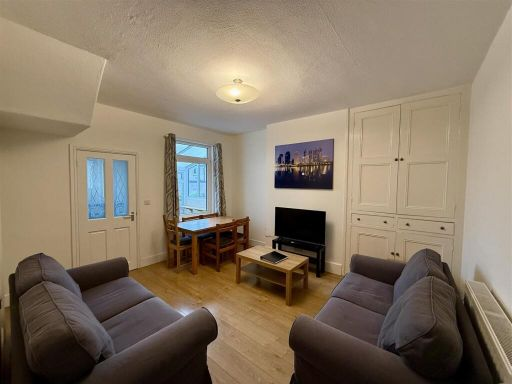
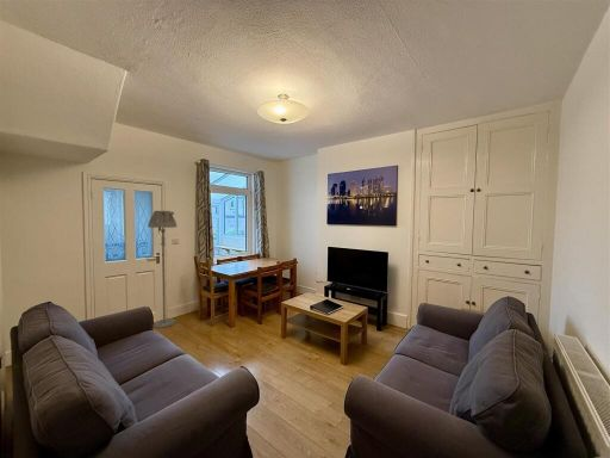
+ floor lamp (163, 267)
